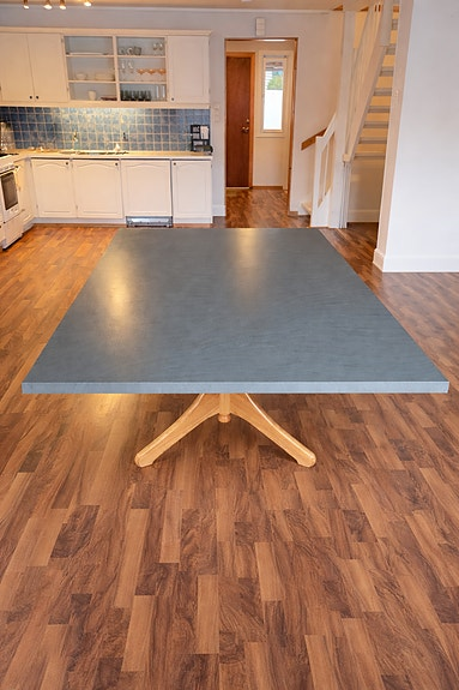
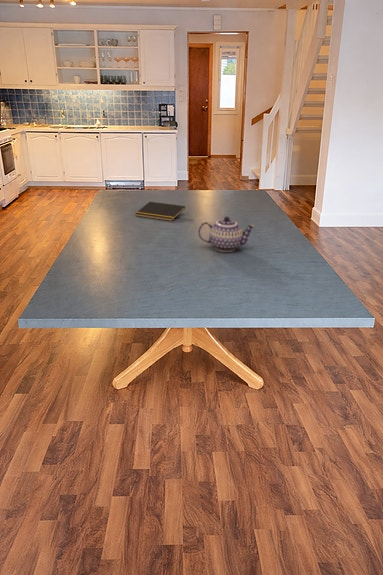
+ teapot (225, 232)
+ notepad (160, 211)
